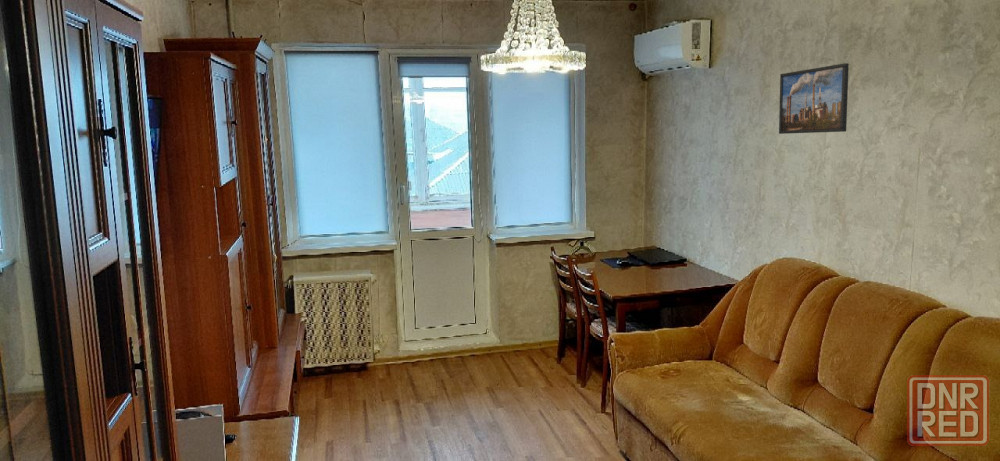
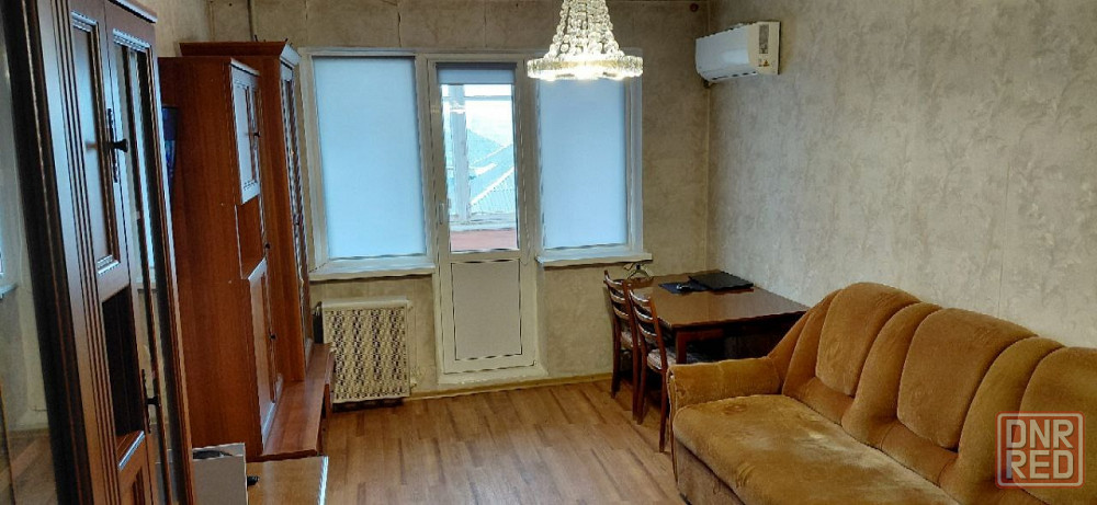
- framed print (811, 101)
